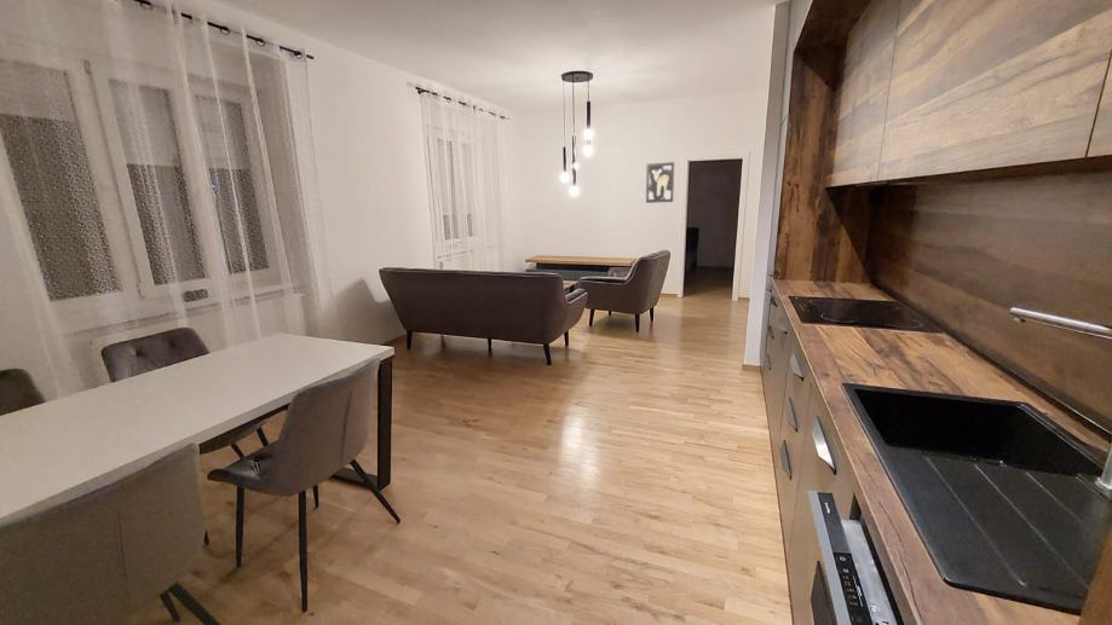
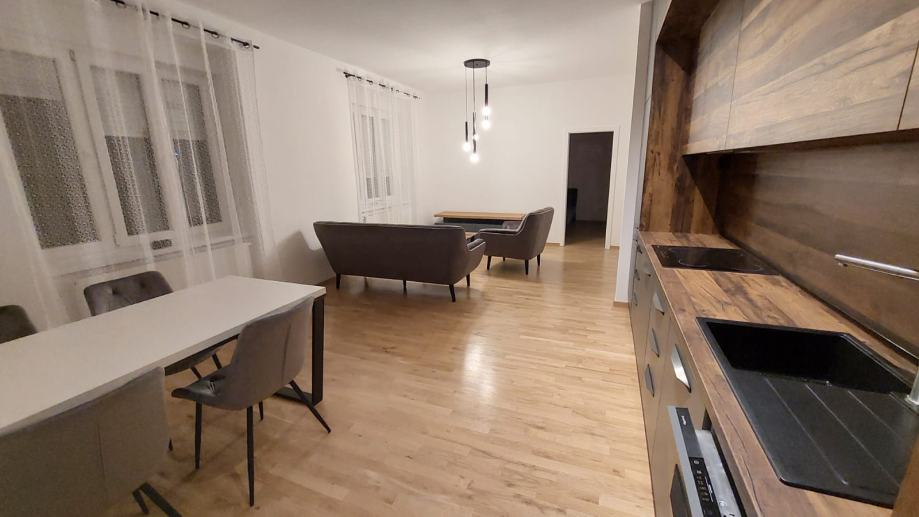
- wall art (659, 183)
